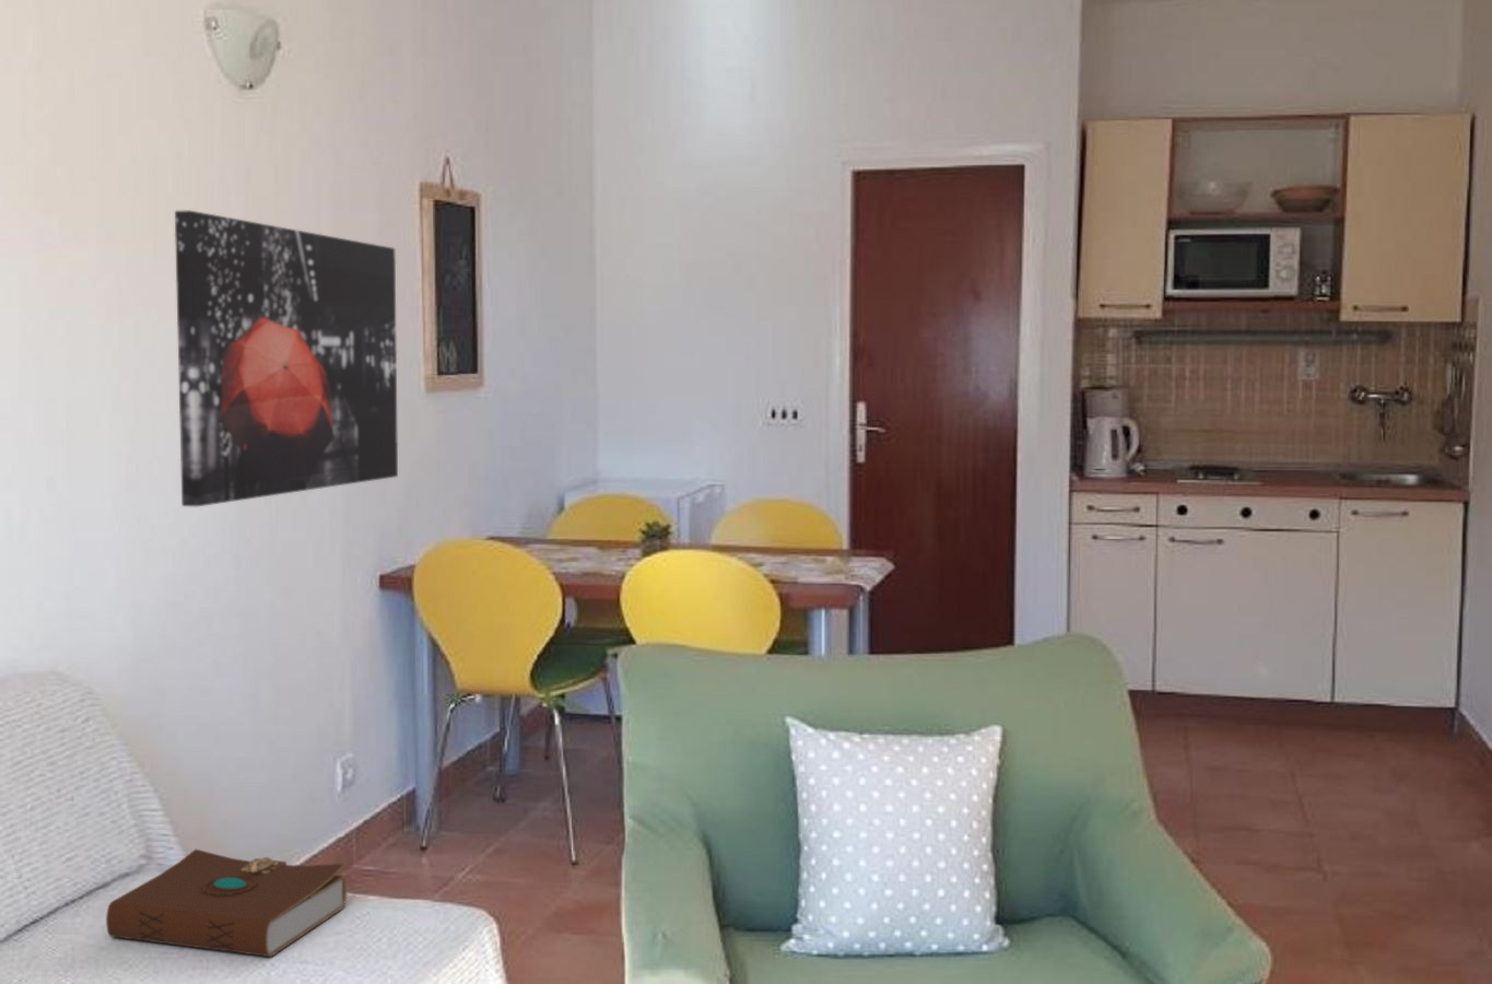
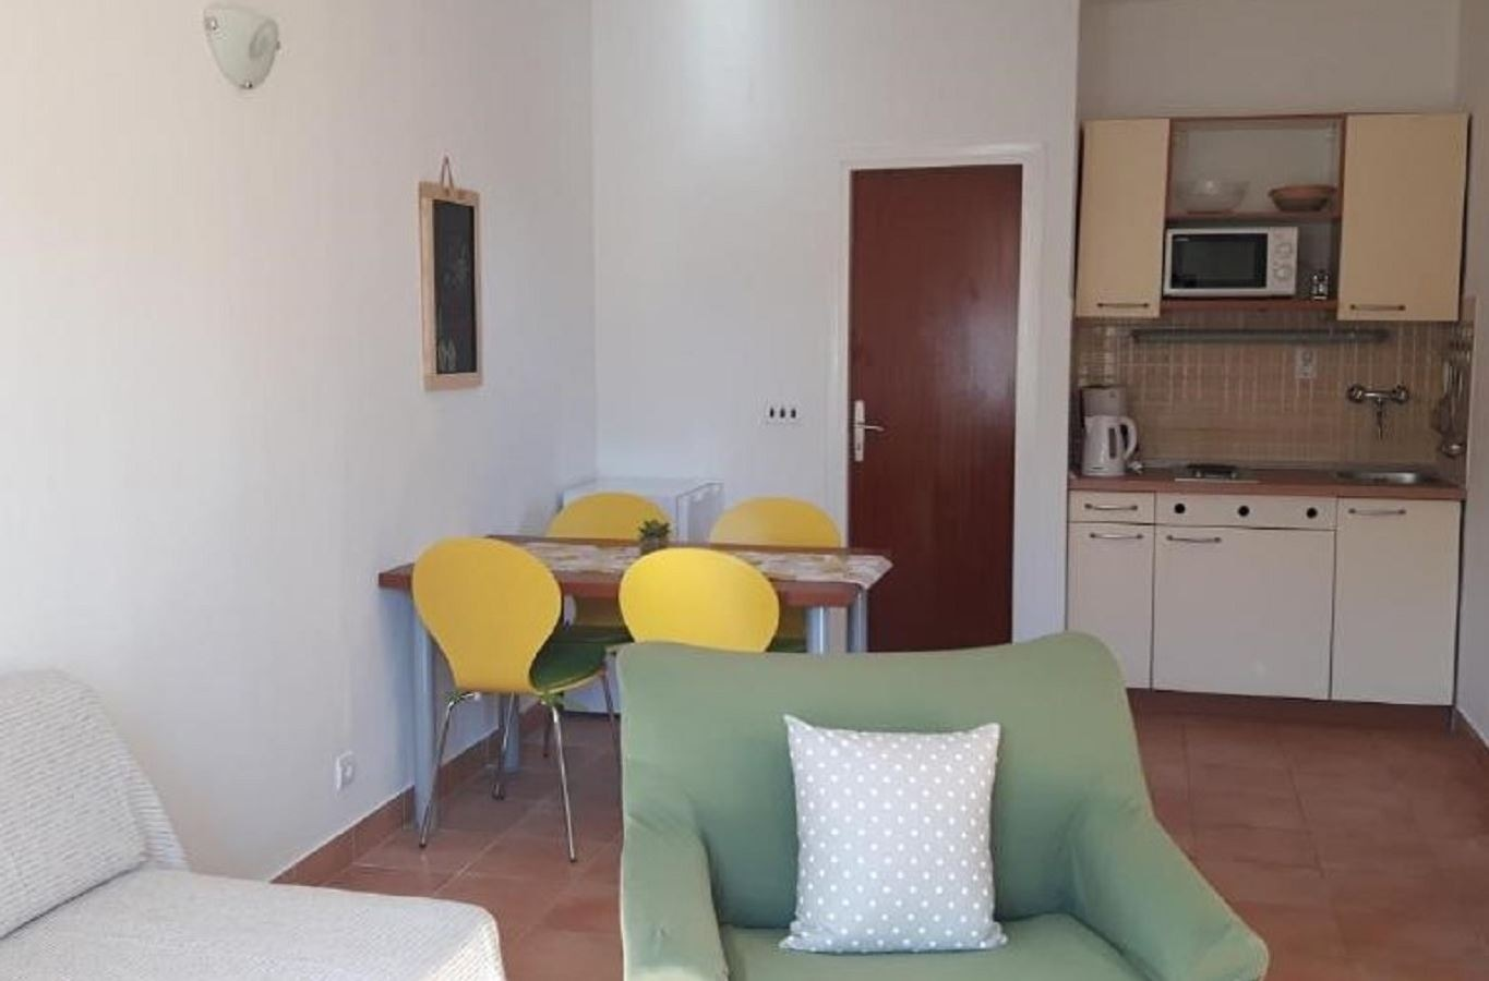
- book (231, 898)
- wall art (301, 361)
